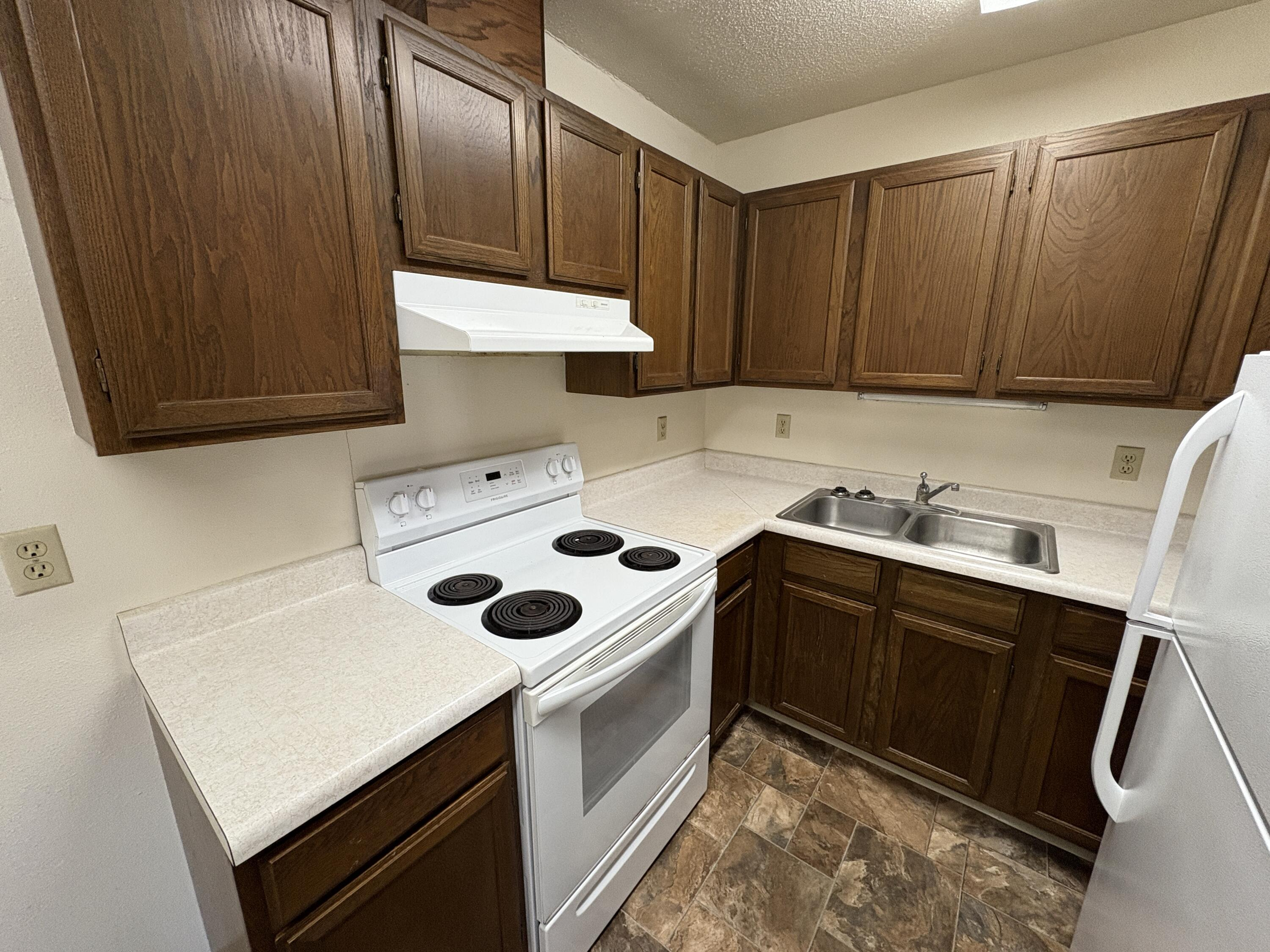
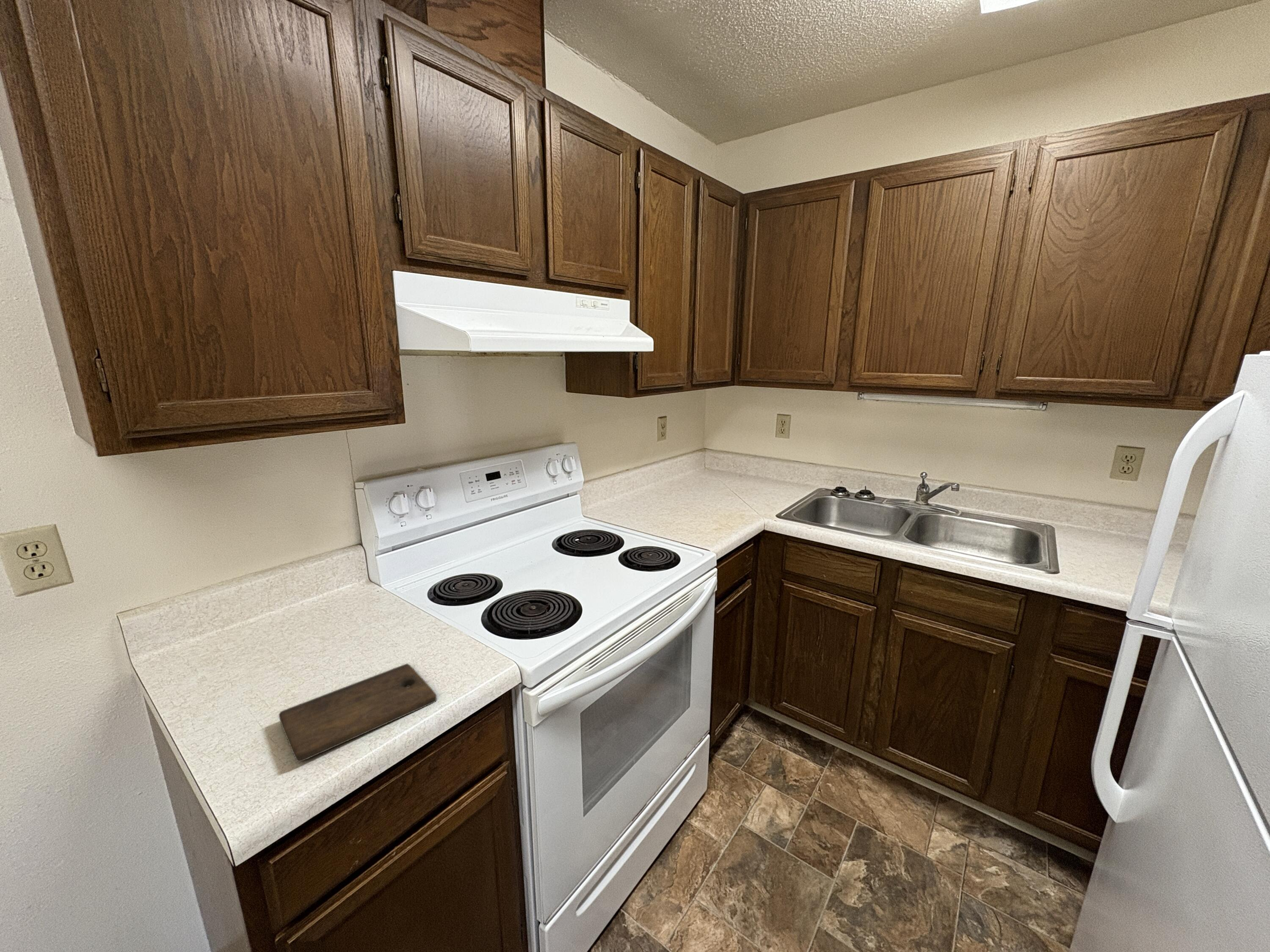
+ cutting board (360, 706)
